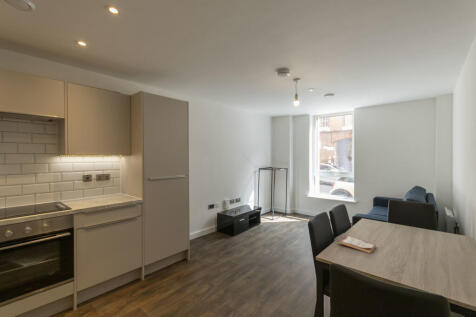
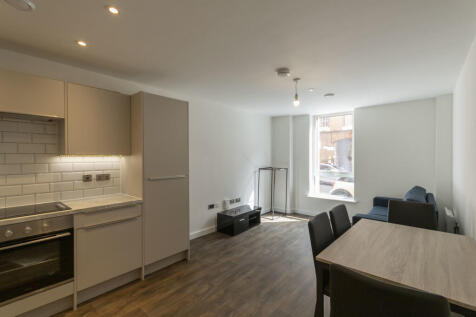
- diary (354, 242)
